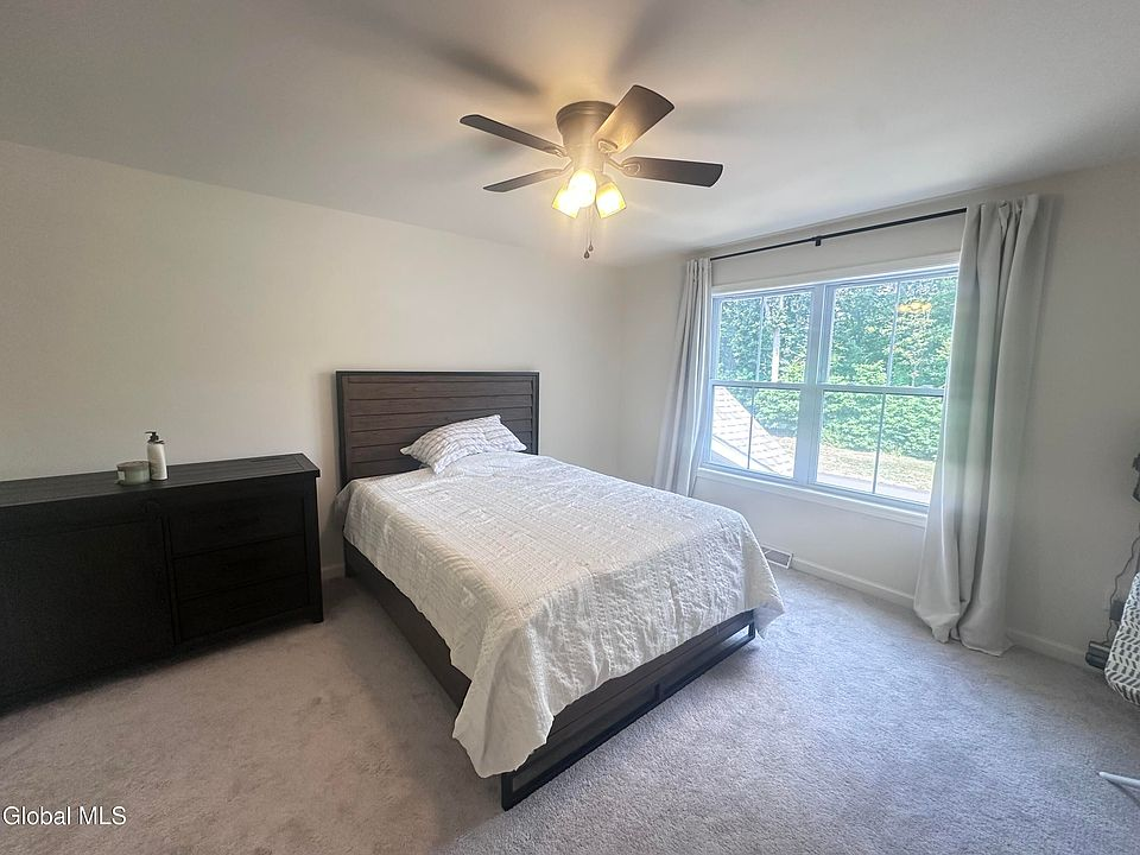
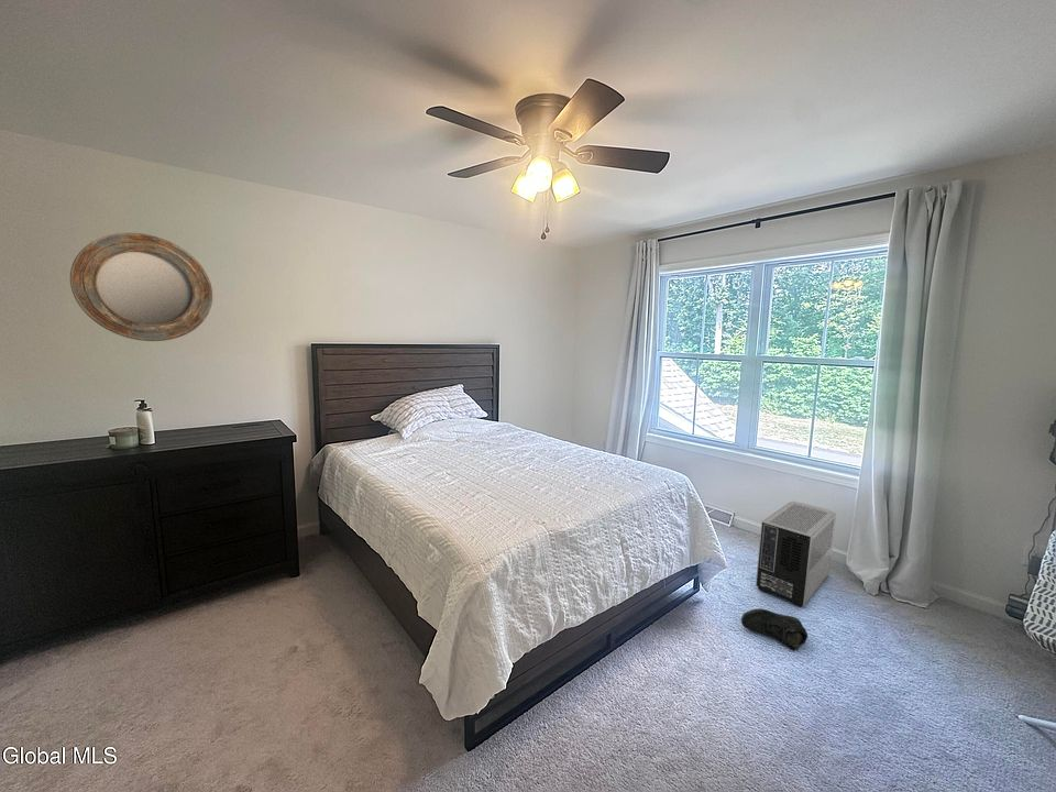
+ home mirror (146, 288)
+ sneaker (776, 628)
+ air purifier (796, 549)
